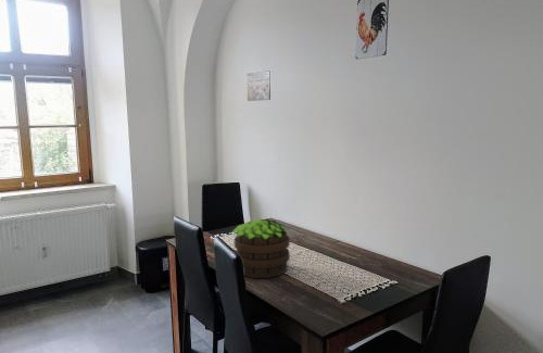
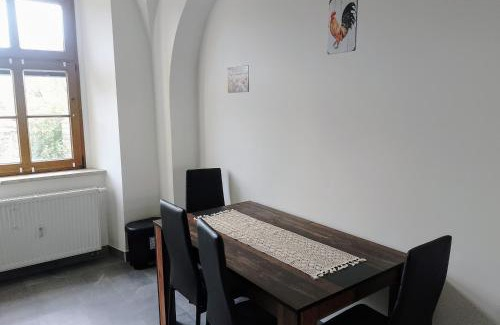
- potted plant (262, 244)
